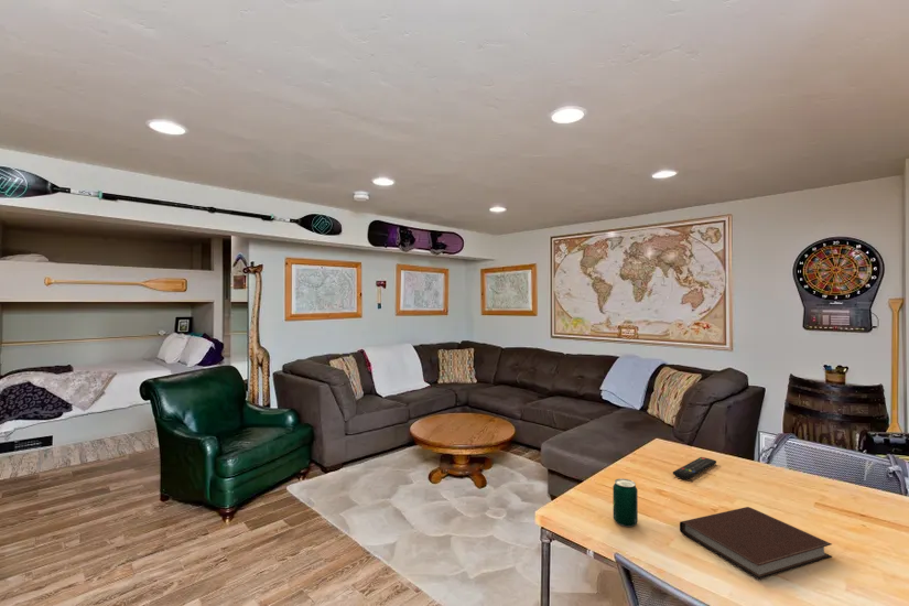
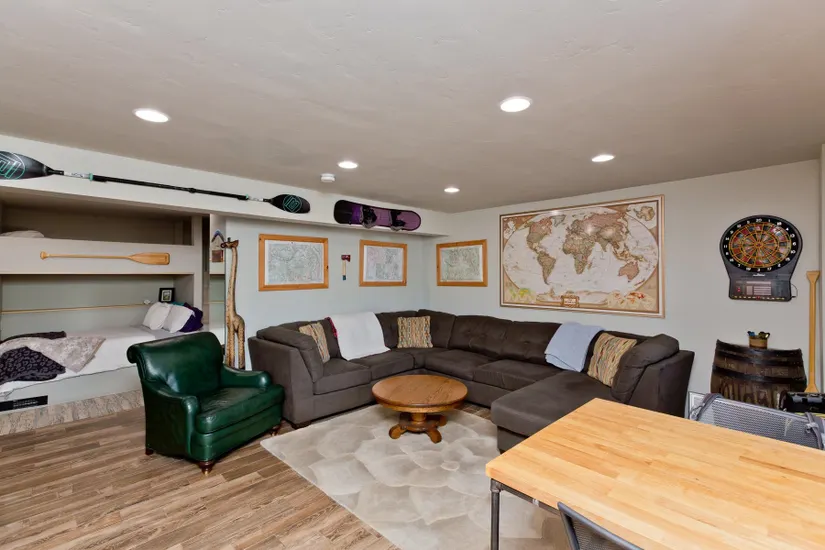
- notebook (751, 538)
- beverage can (625, 501)
- remote control (695, 467)
